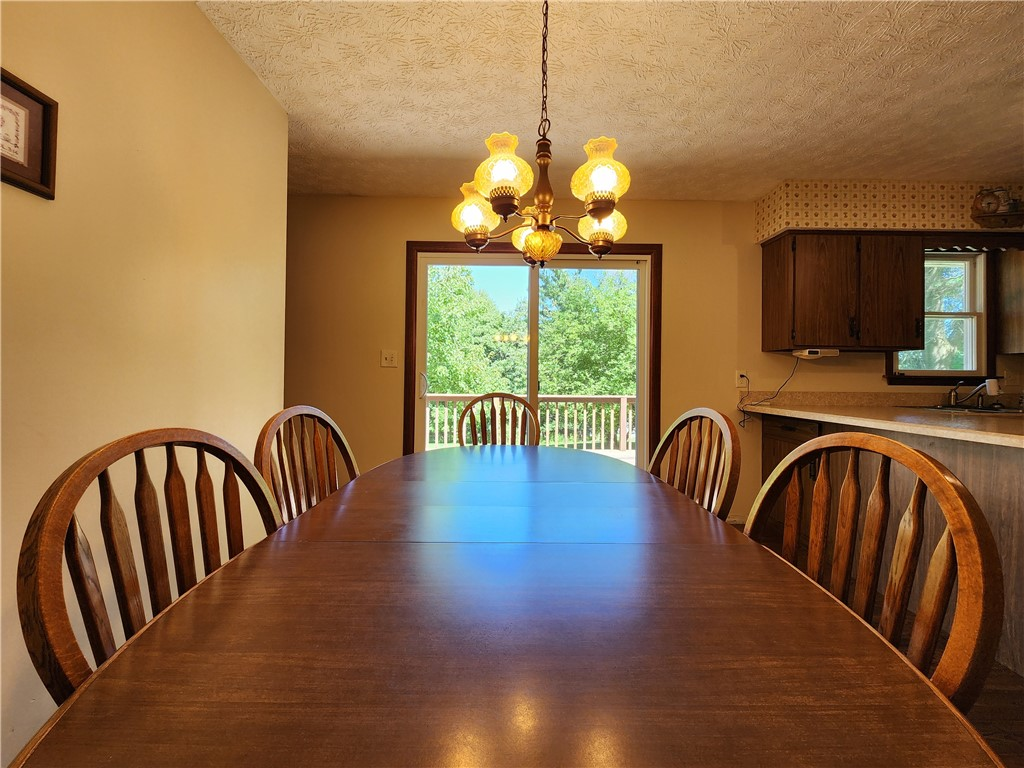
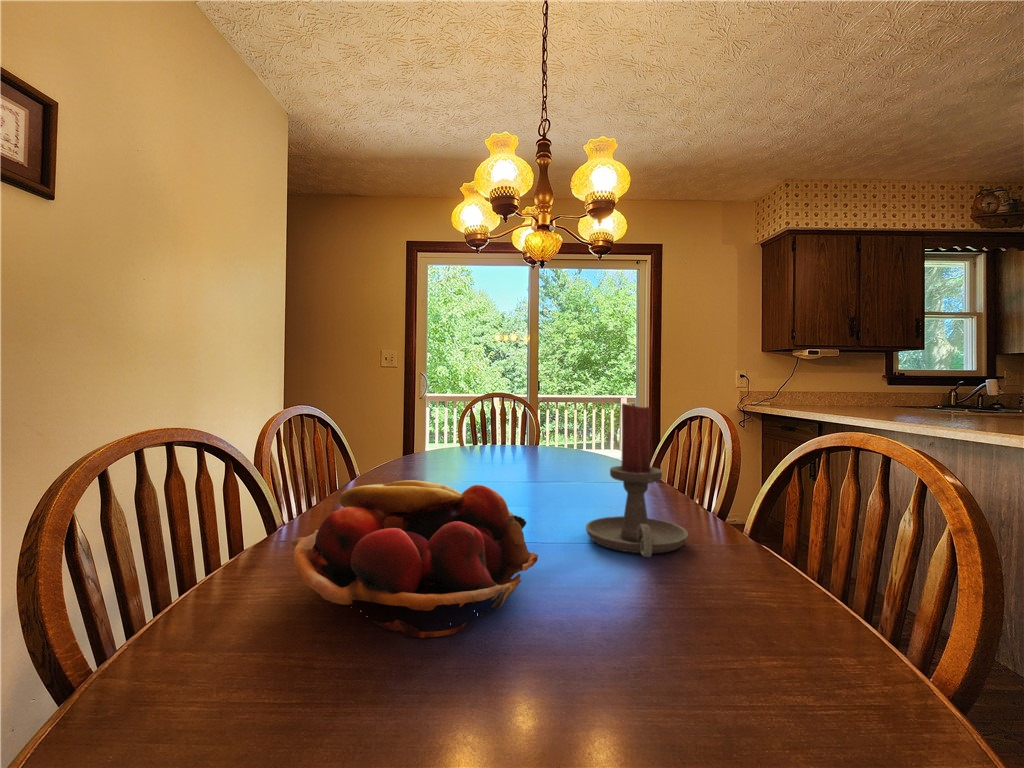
+ fruit basket (420, 537)
+ candle holder (637, 473)
